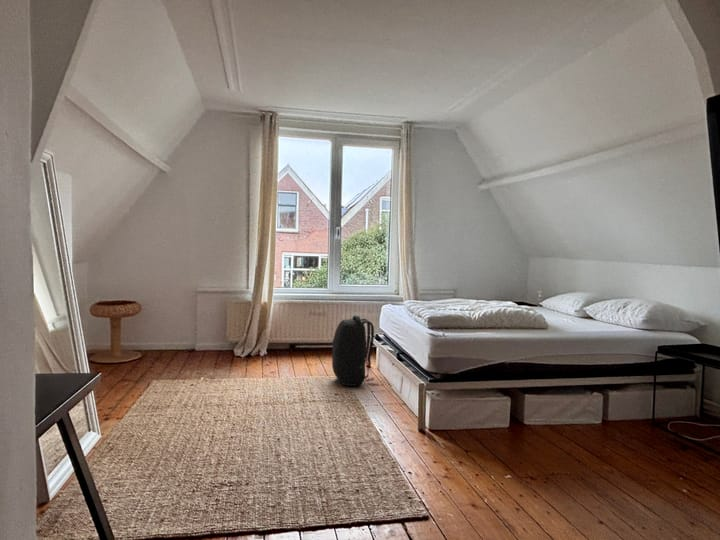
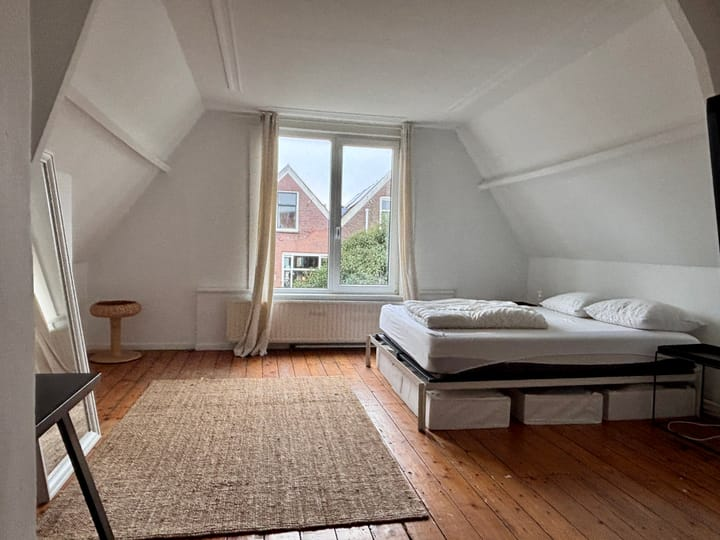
- backpack (355, 349)
